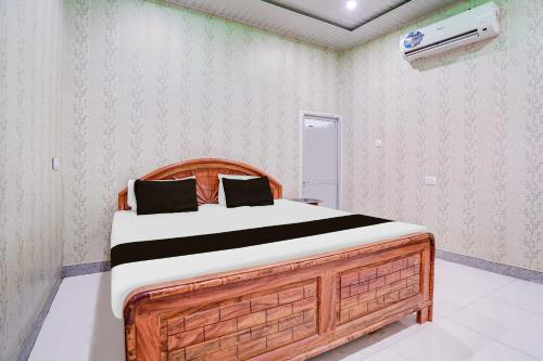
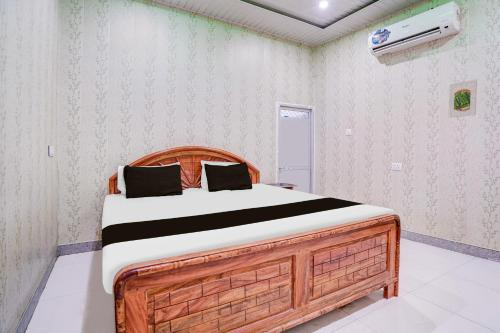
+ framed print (462, 99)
